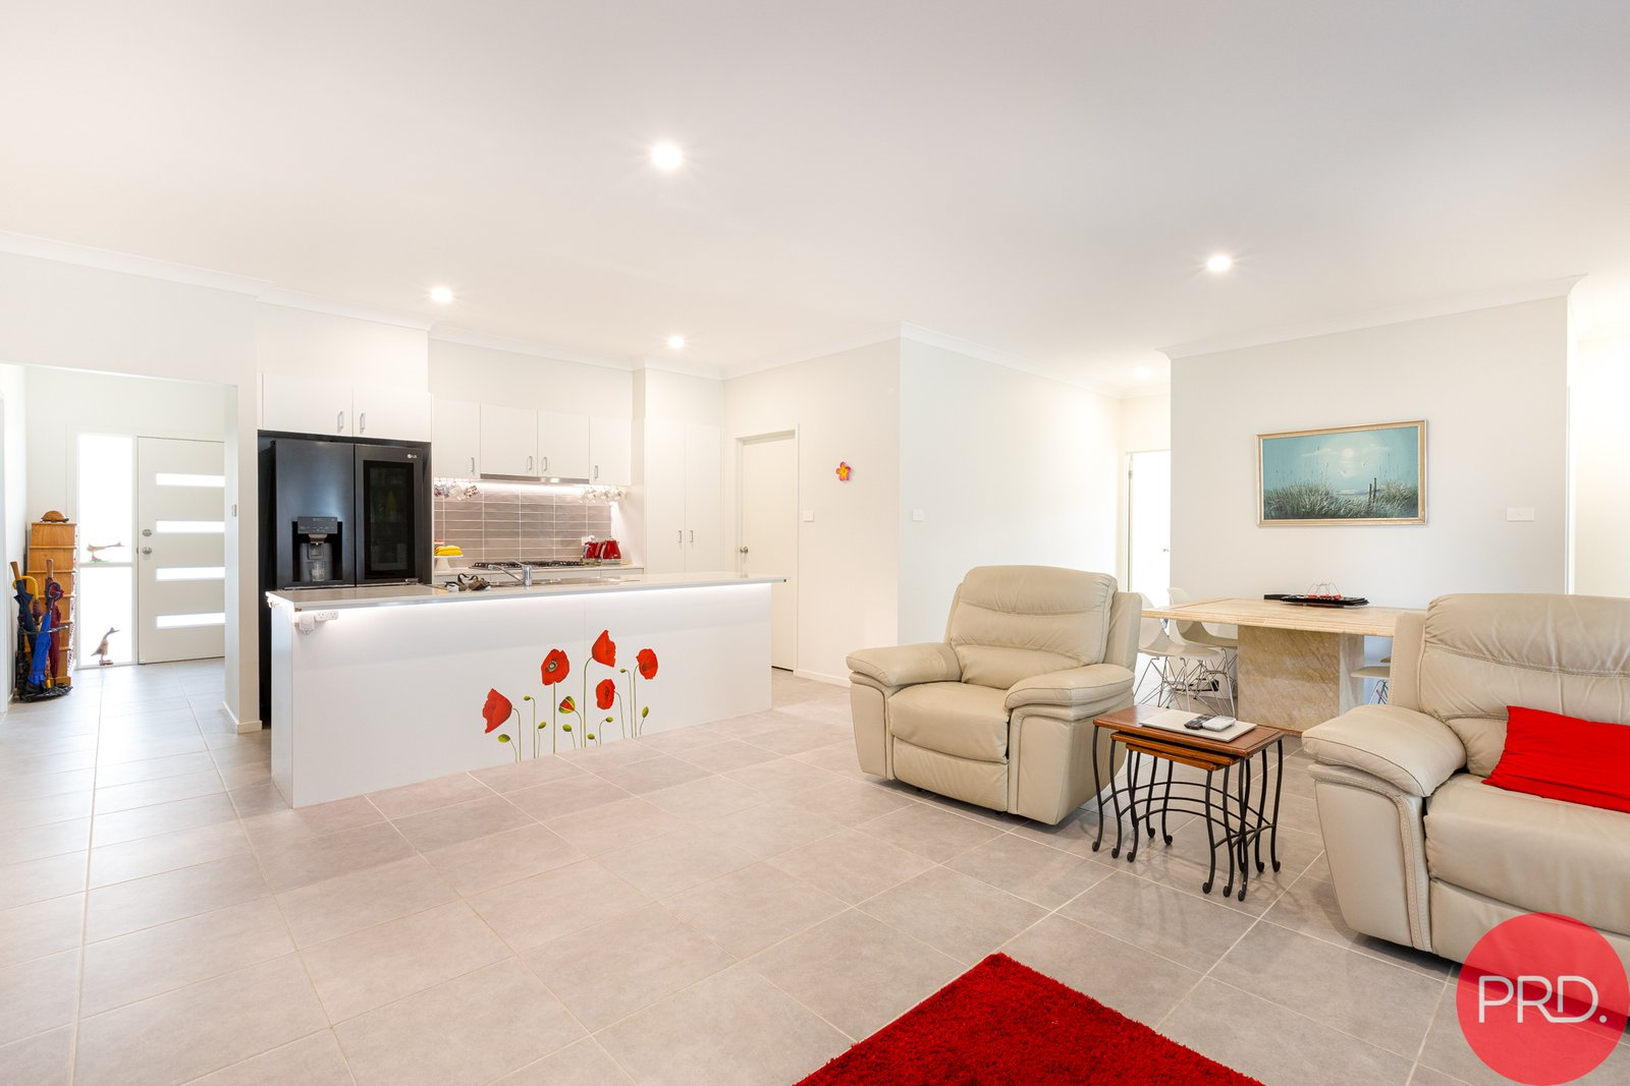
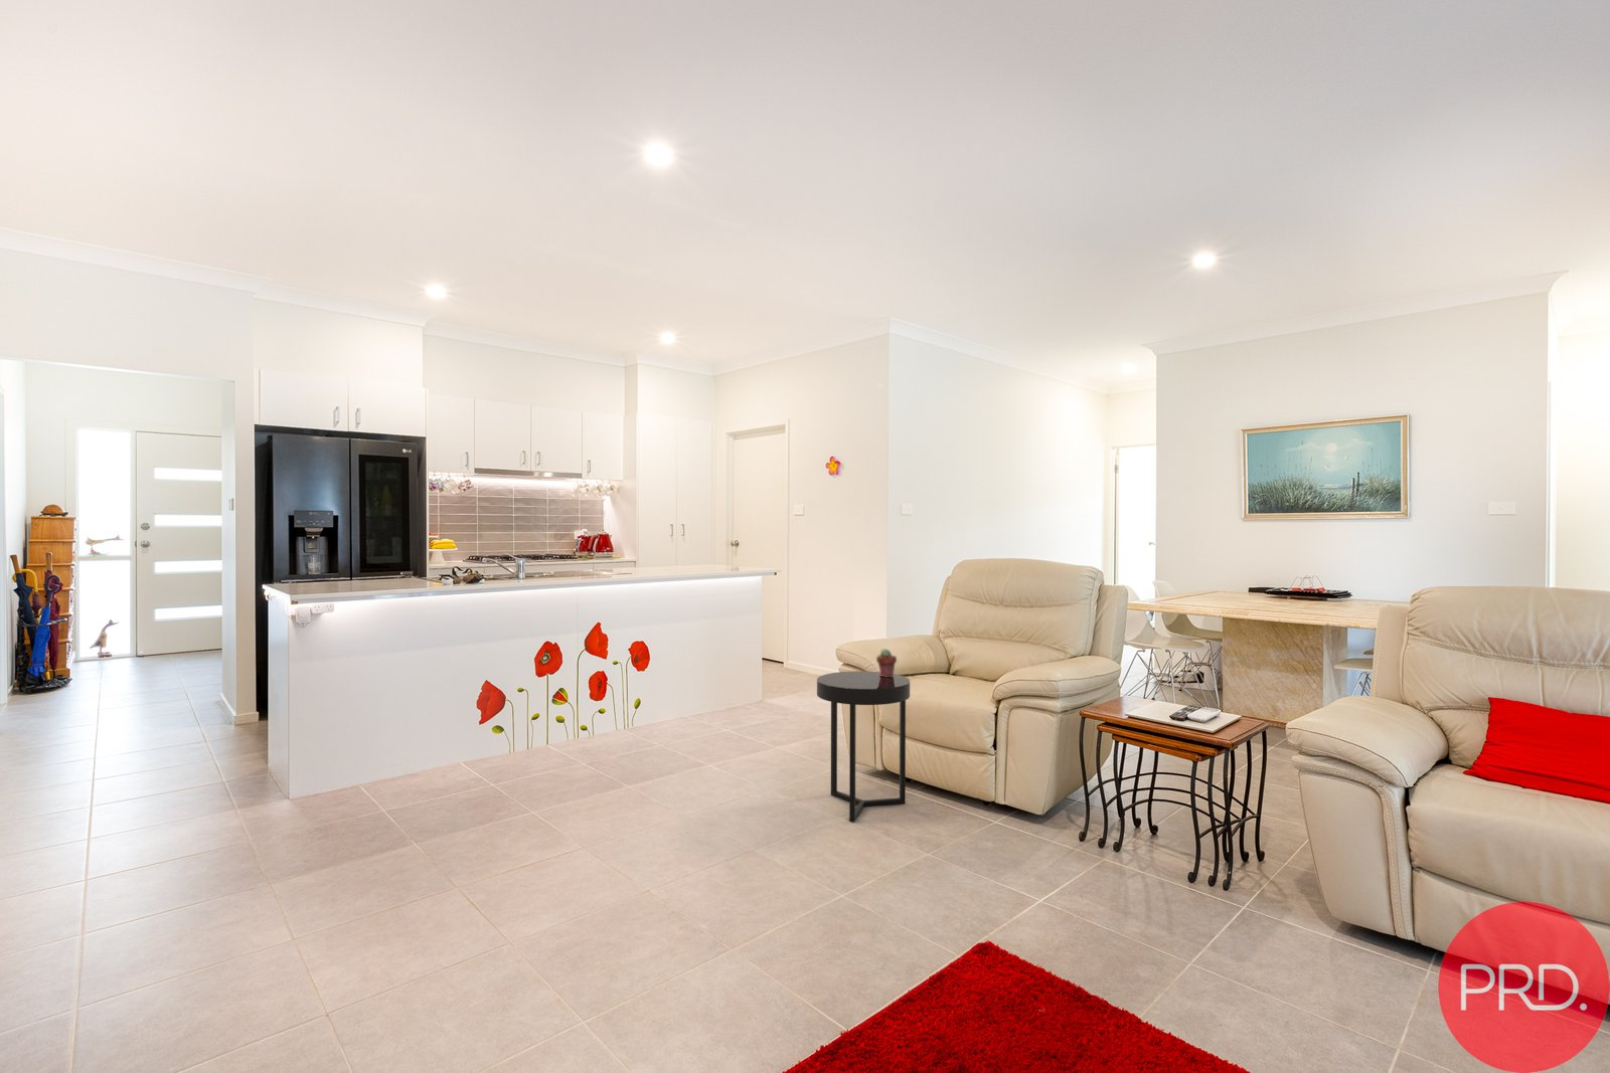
+ potted succulent (885, 661)
+ side table (854, 742)
